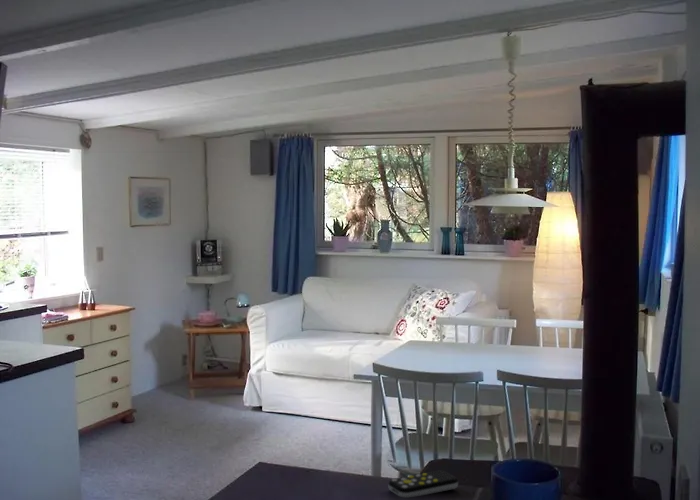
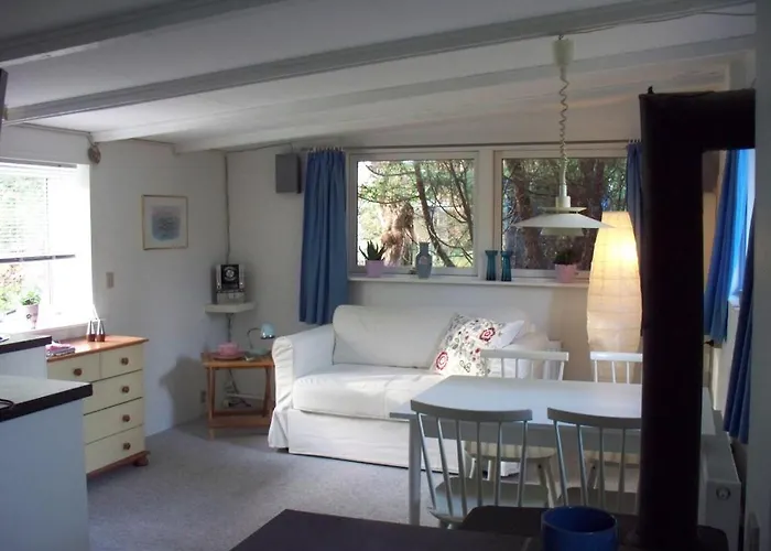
- remote control (423, 483)
